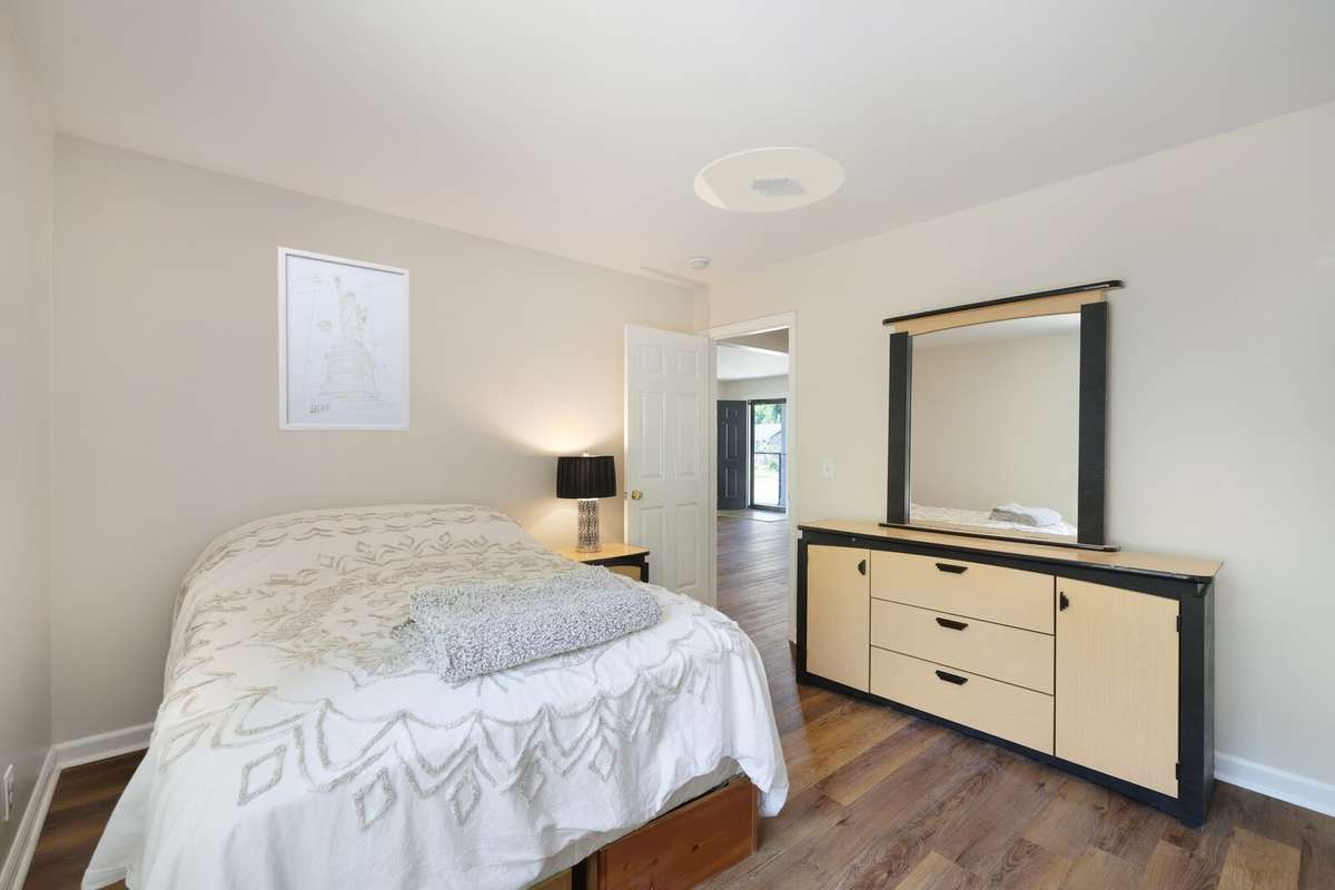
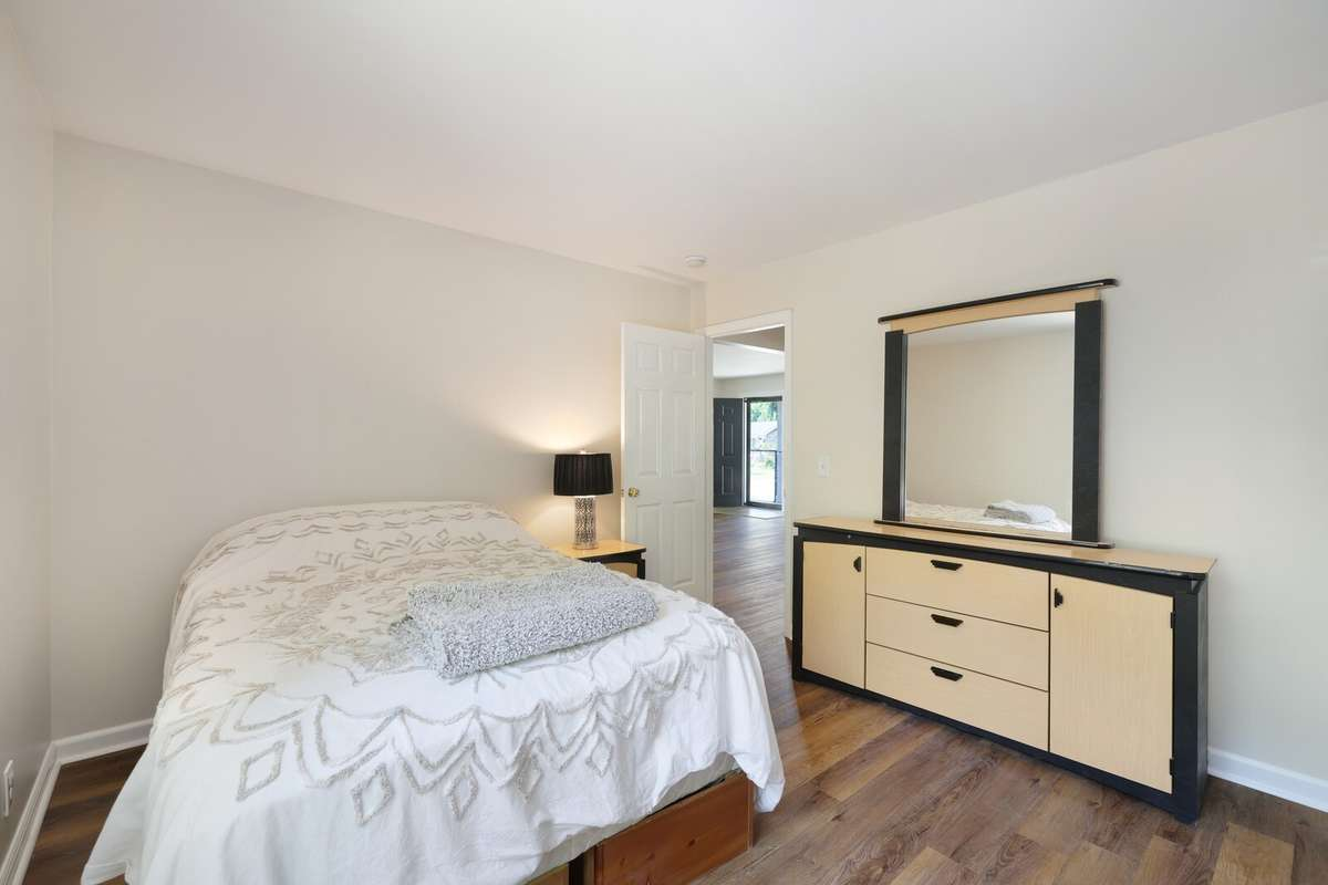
- ceiling light (768, 177)
- wall art (347, 345)
